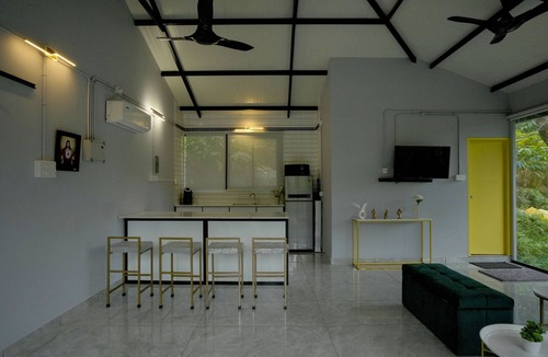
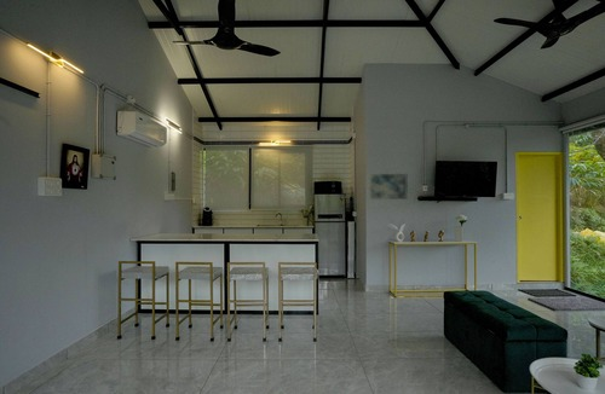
+ wall art (387, 186)
